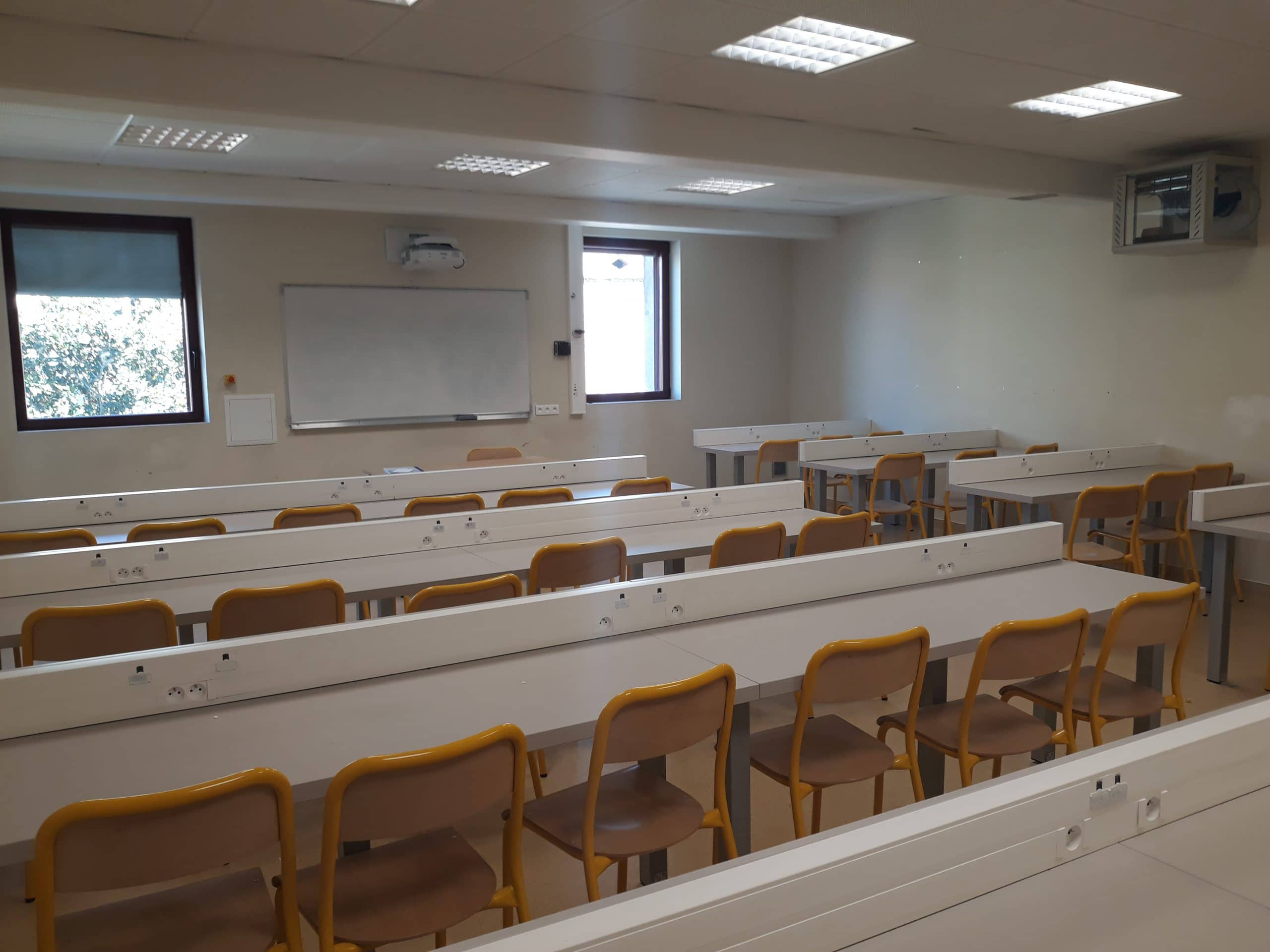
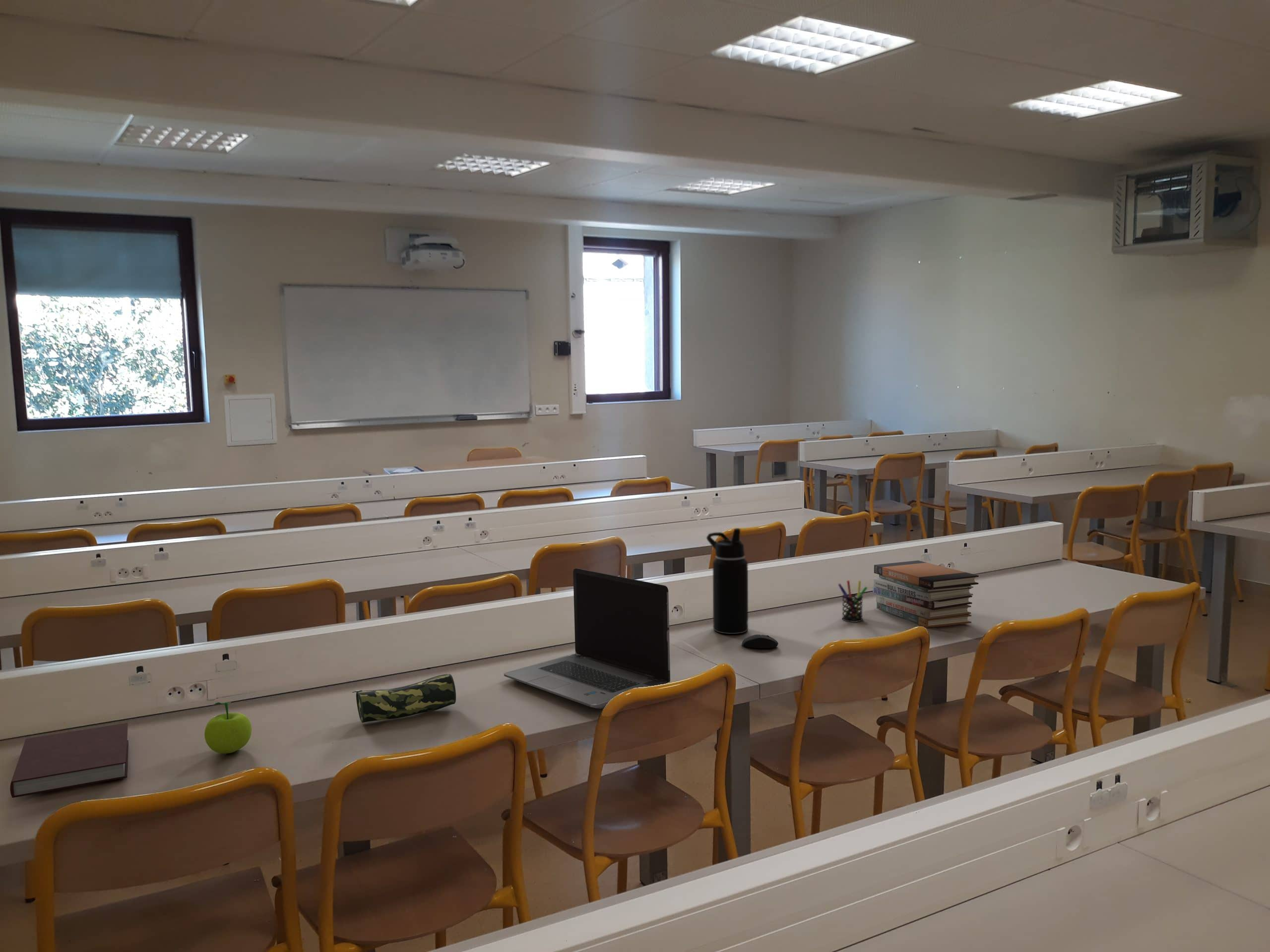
+ laptop computer (584, 634)
+ notebook (74, 757)
+ fruit (226, 724)
+ book stack (923, 593)
+ pen holder (854, 599)
+ pencil case (404, 698)
+ mouse (759, 640)
+ water bottle (727, 578)
